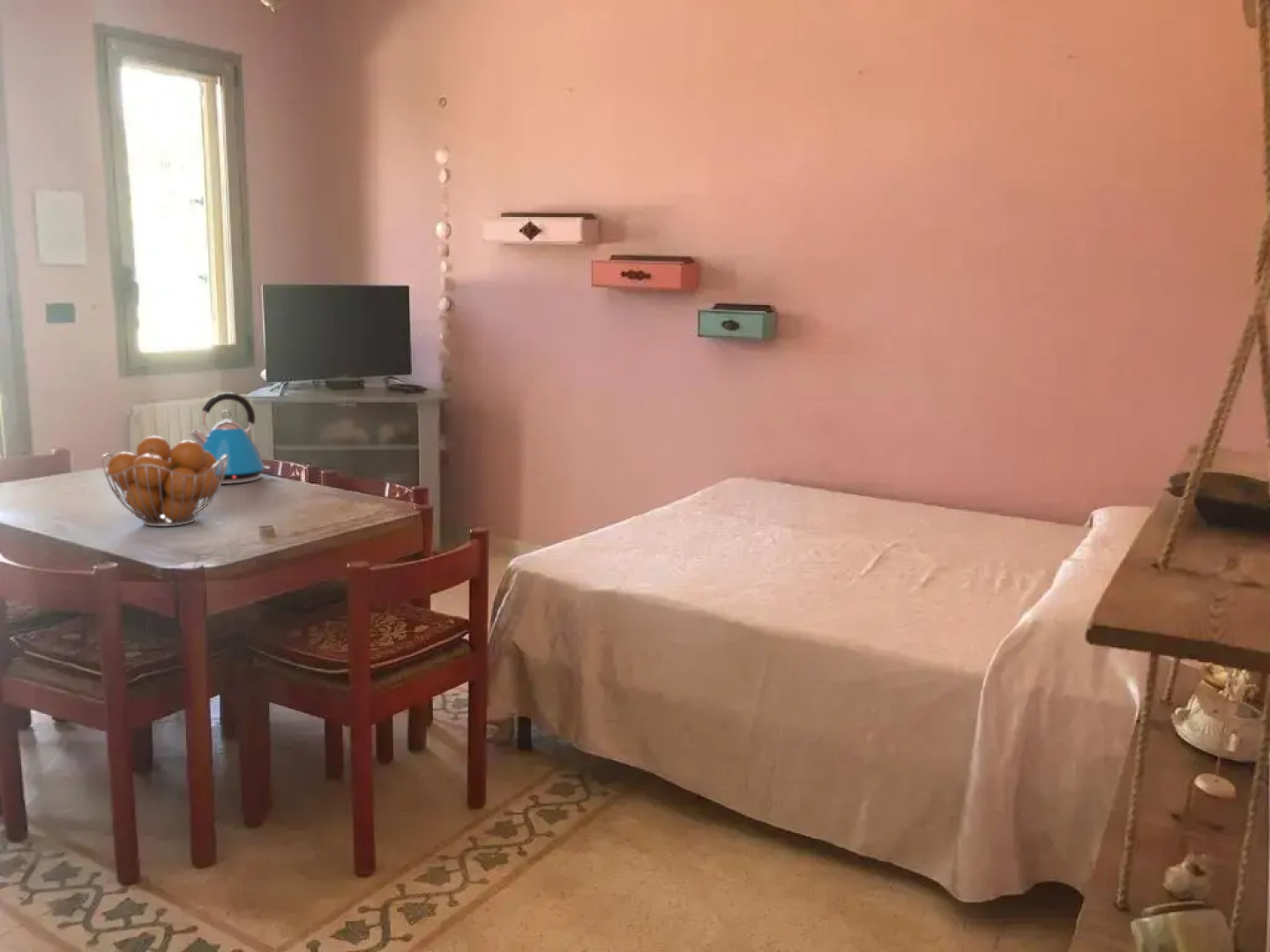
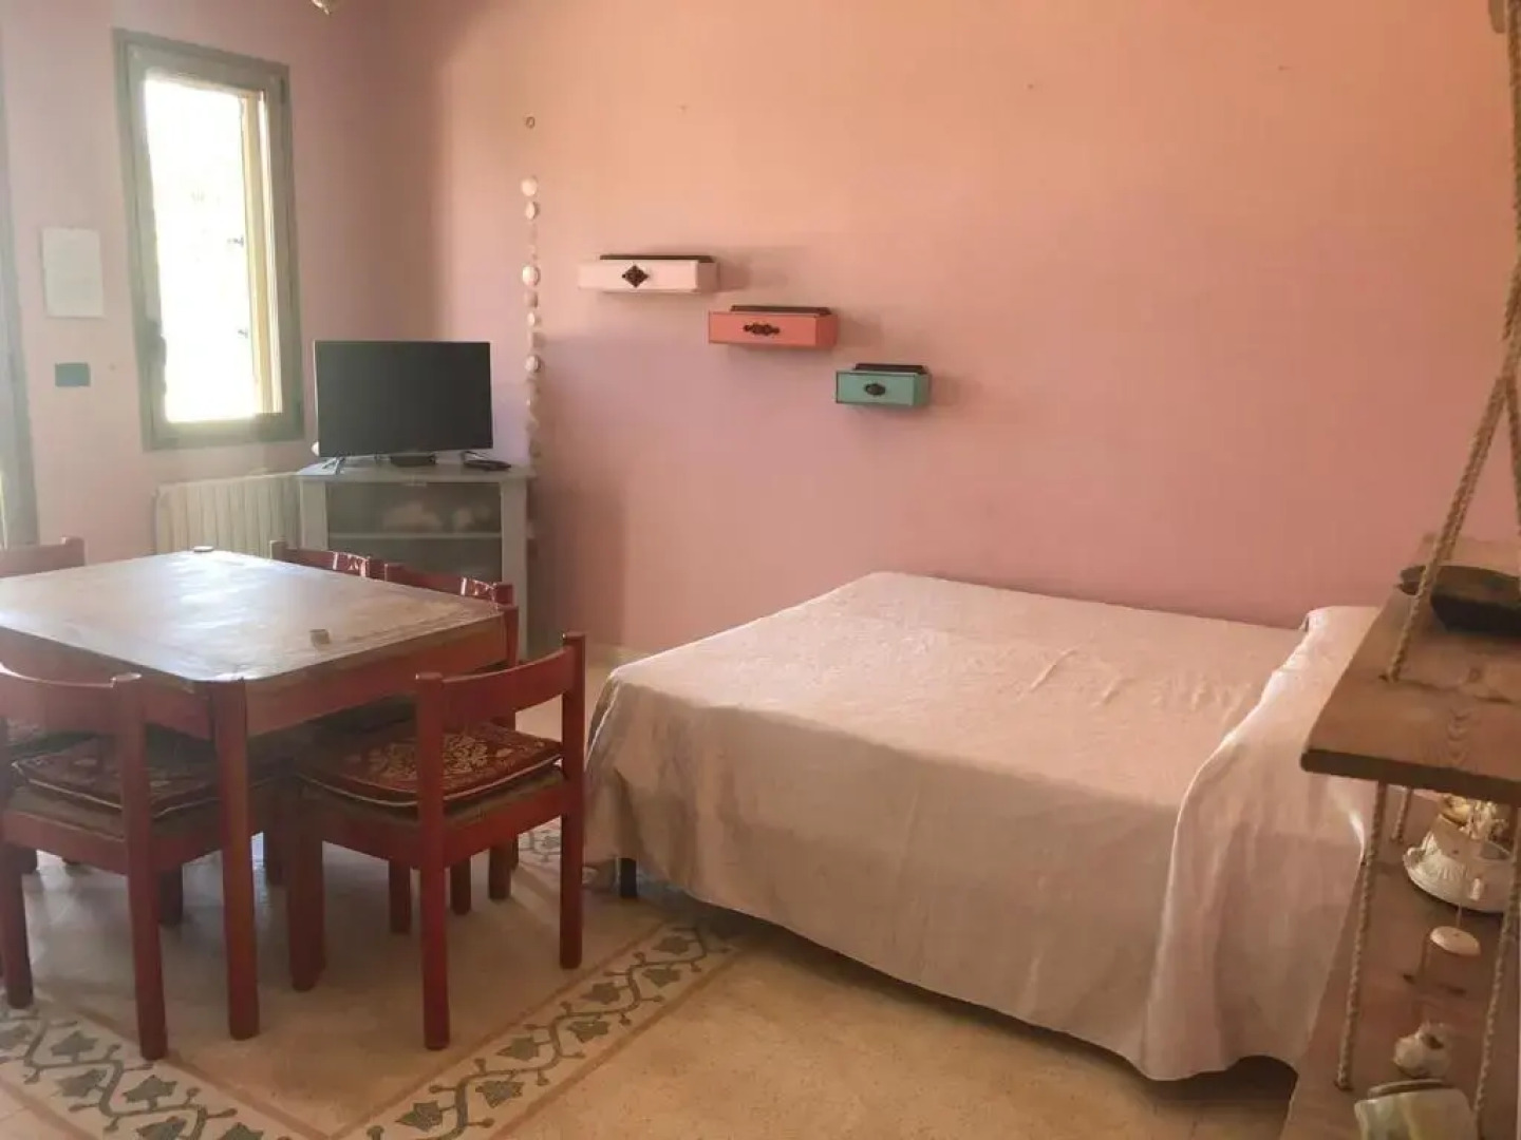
- kettle (229, 435)
- fruit basket (167, 480)
